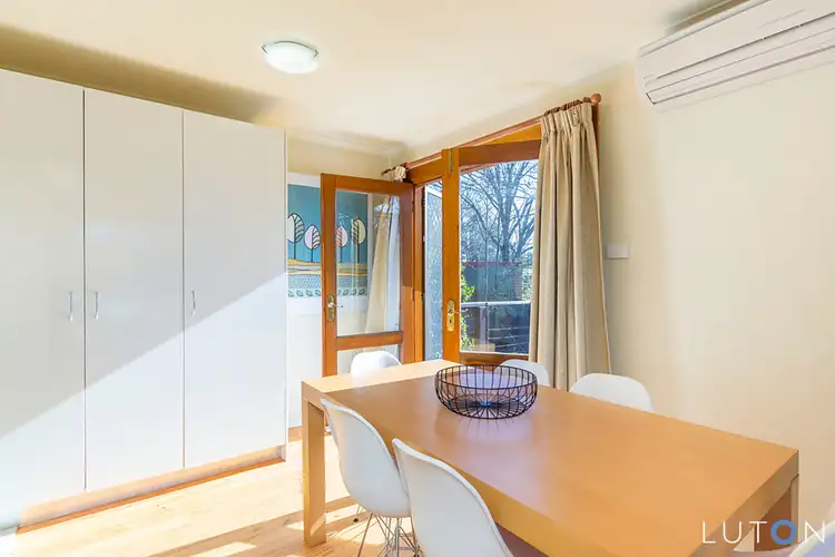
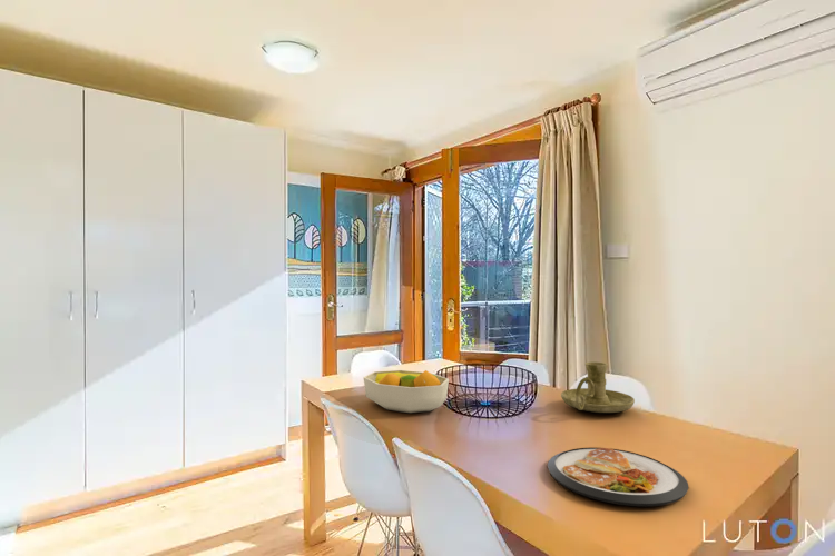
+ candle holder (593, 387)
+ dish (613, 469)
+ fruit bowl (405, 385)
